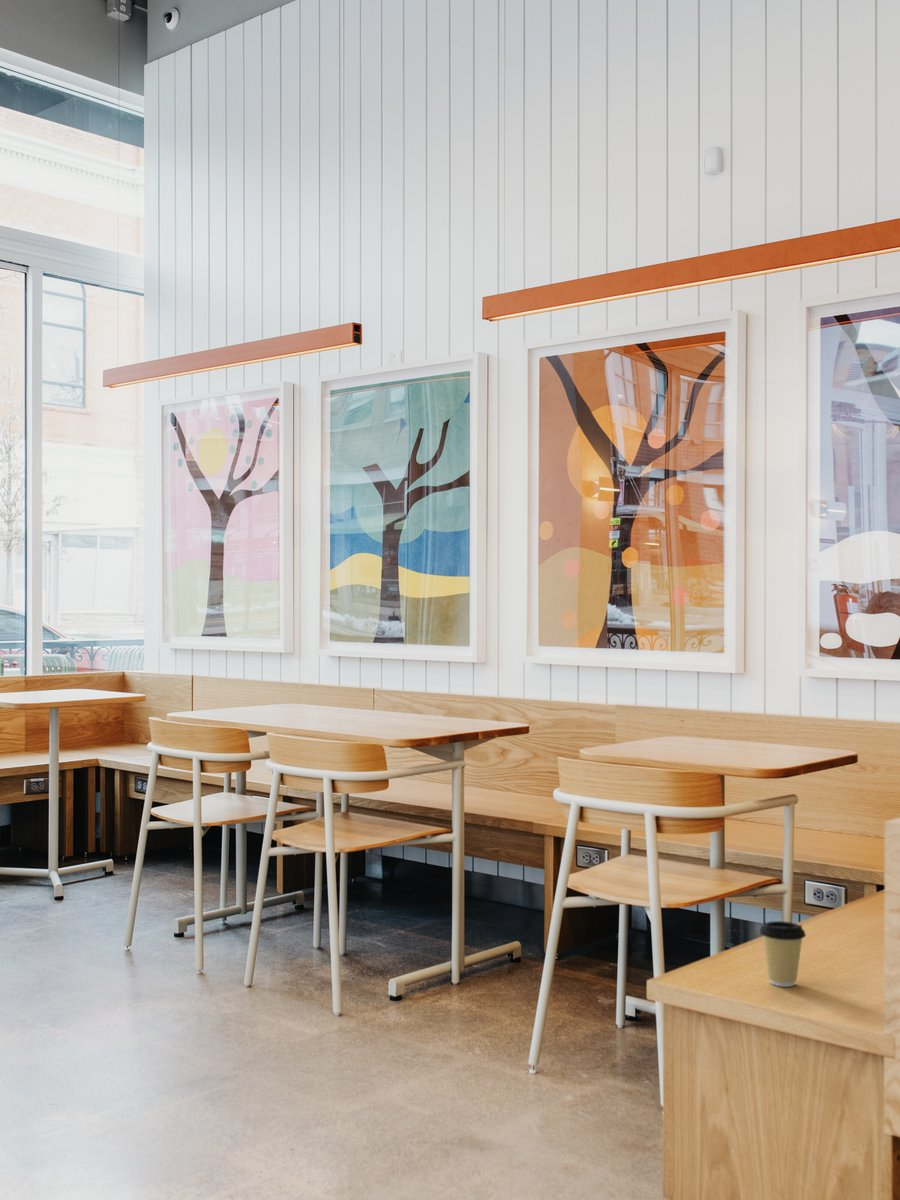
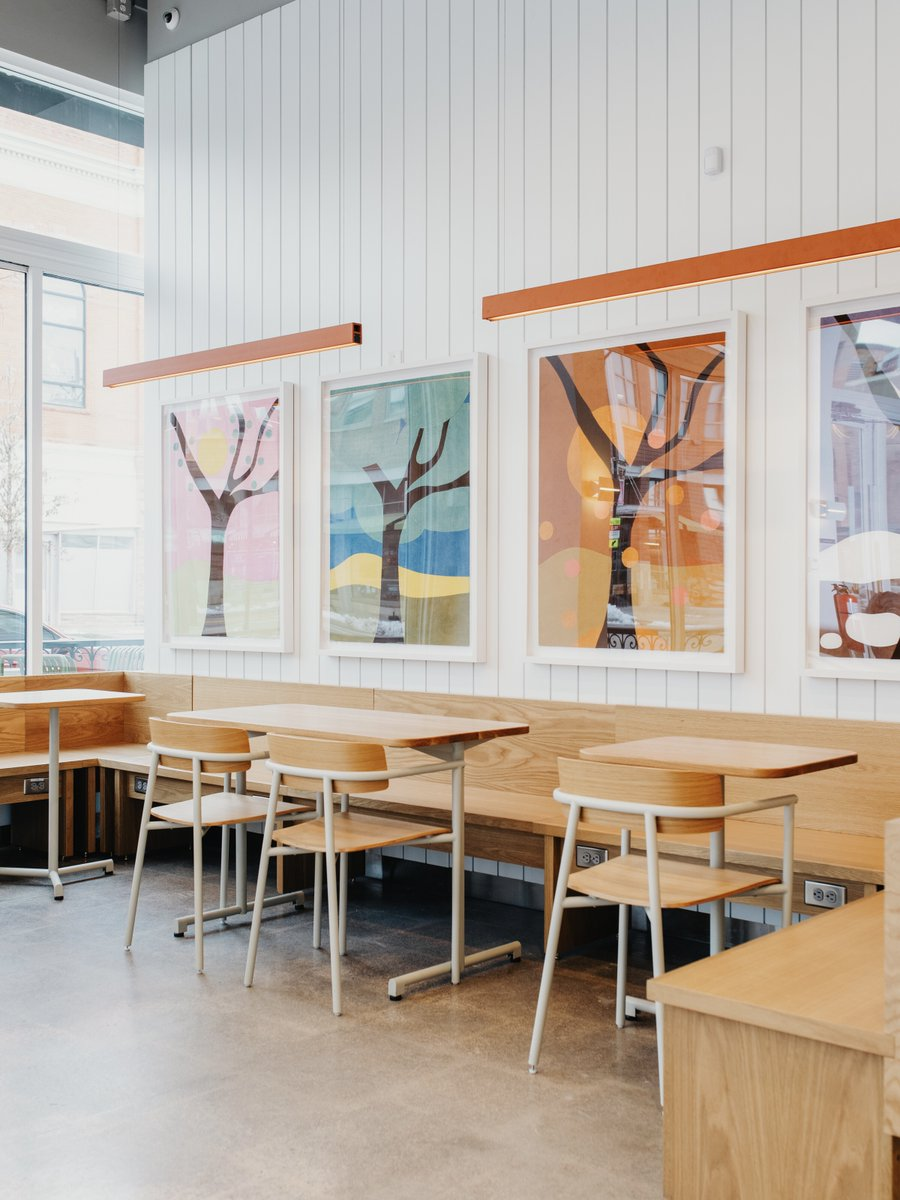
- coffee cup (782, 953)
